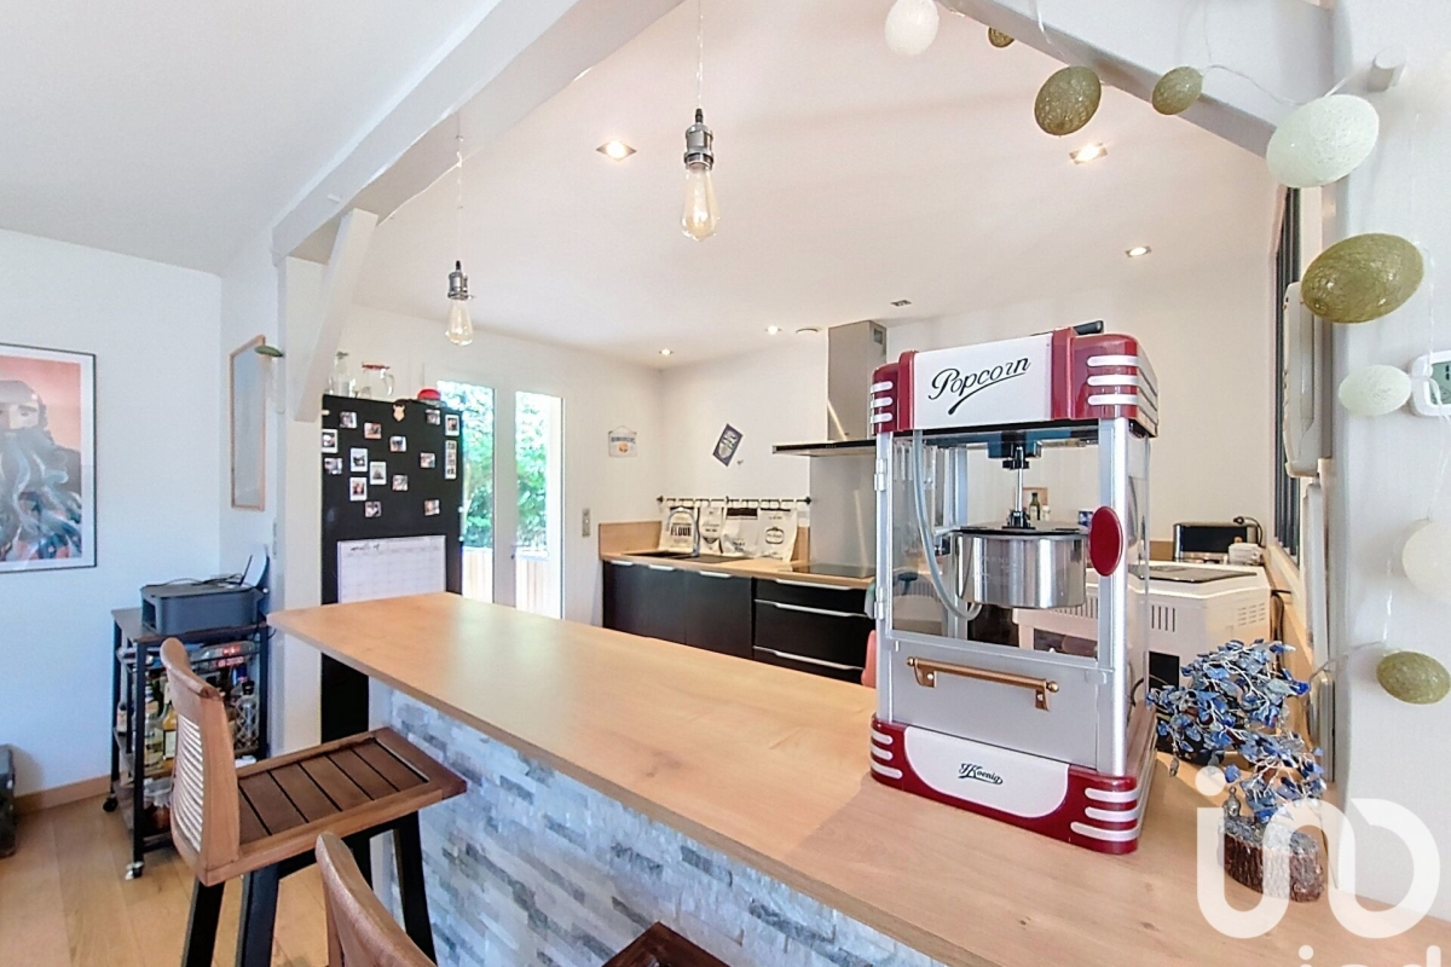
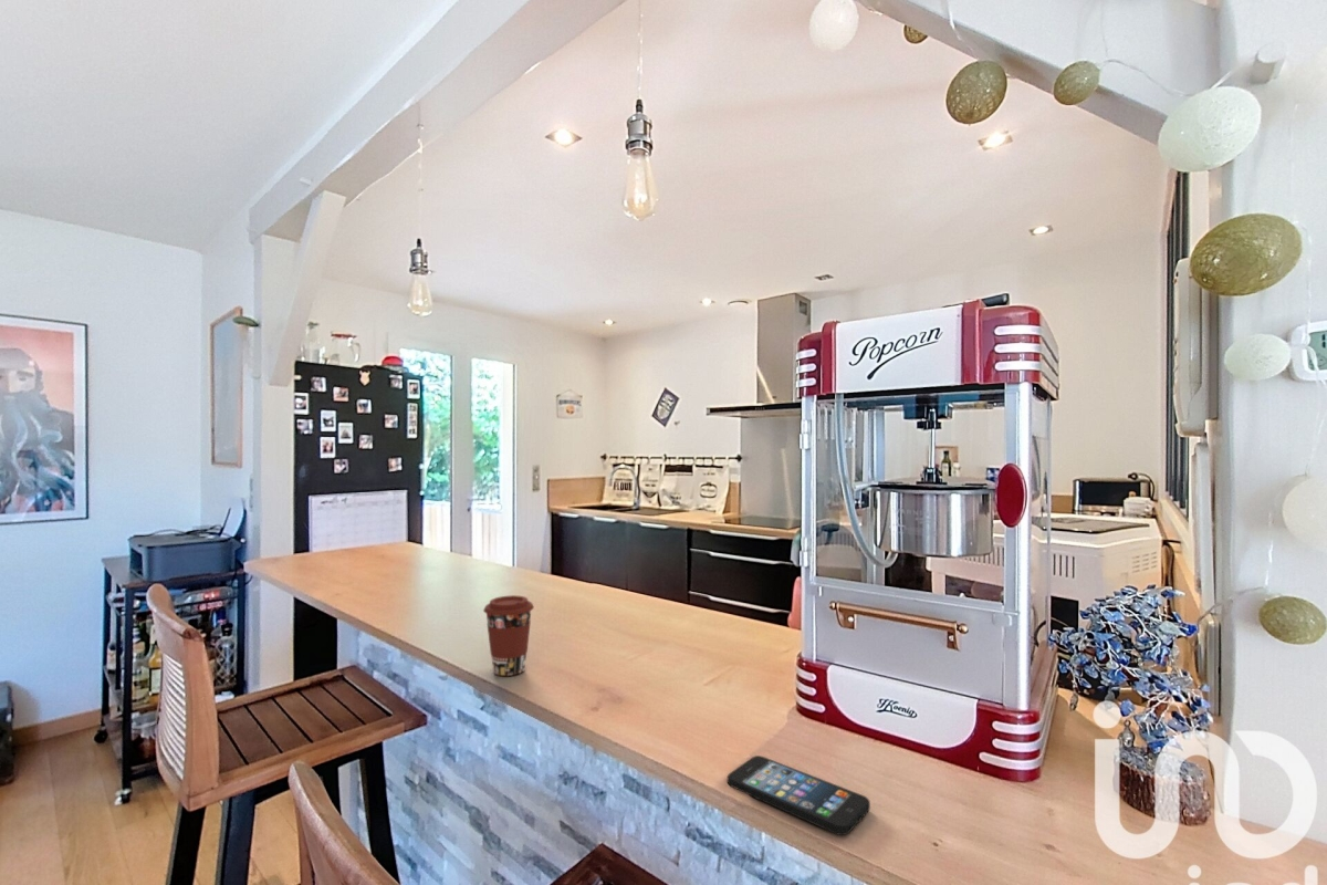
+ coffee cup (509, 635)
+ smartphone (795, 791)
